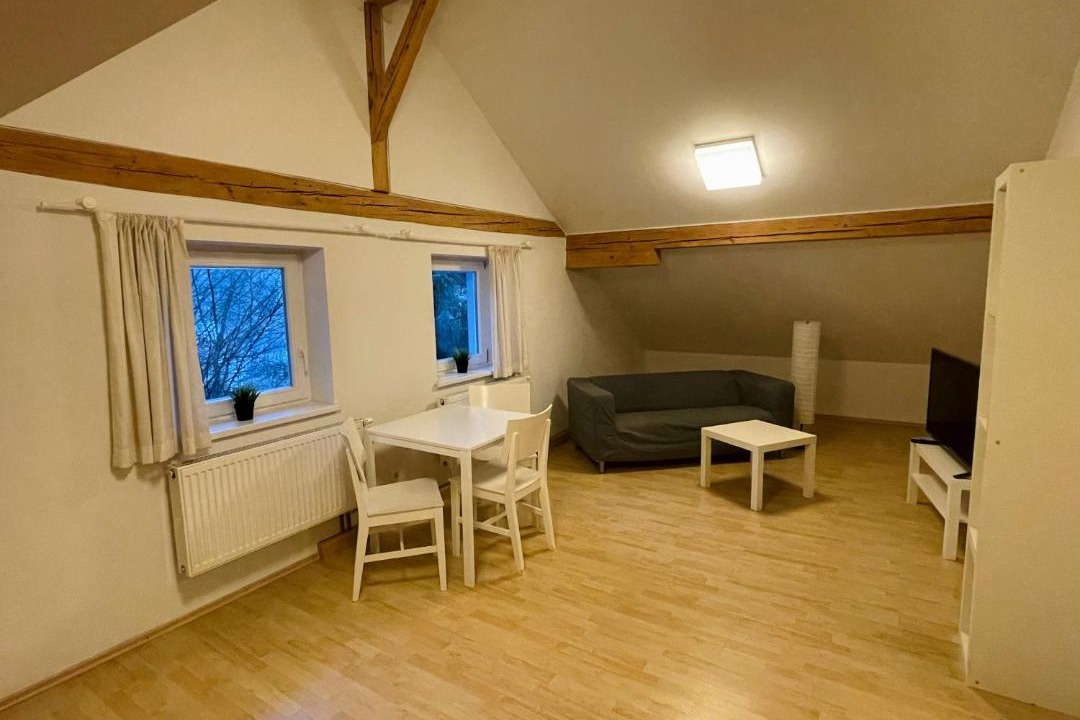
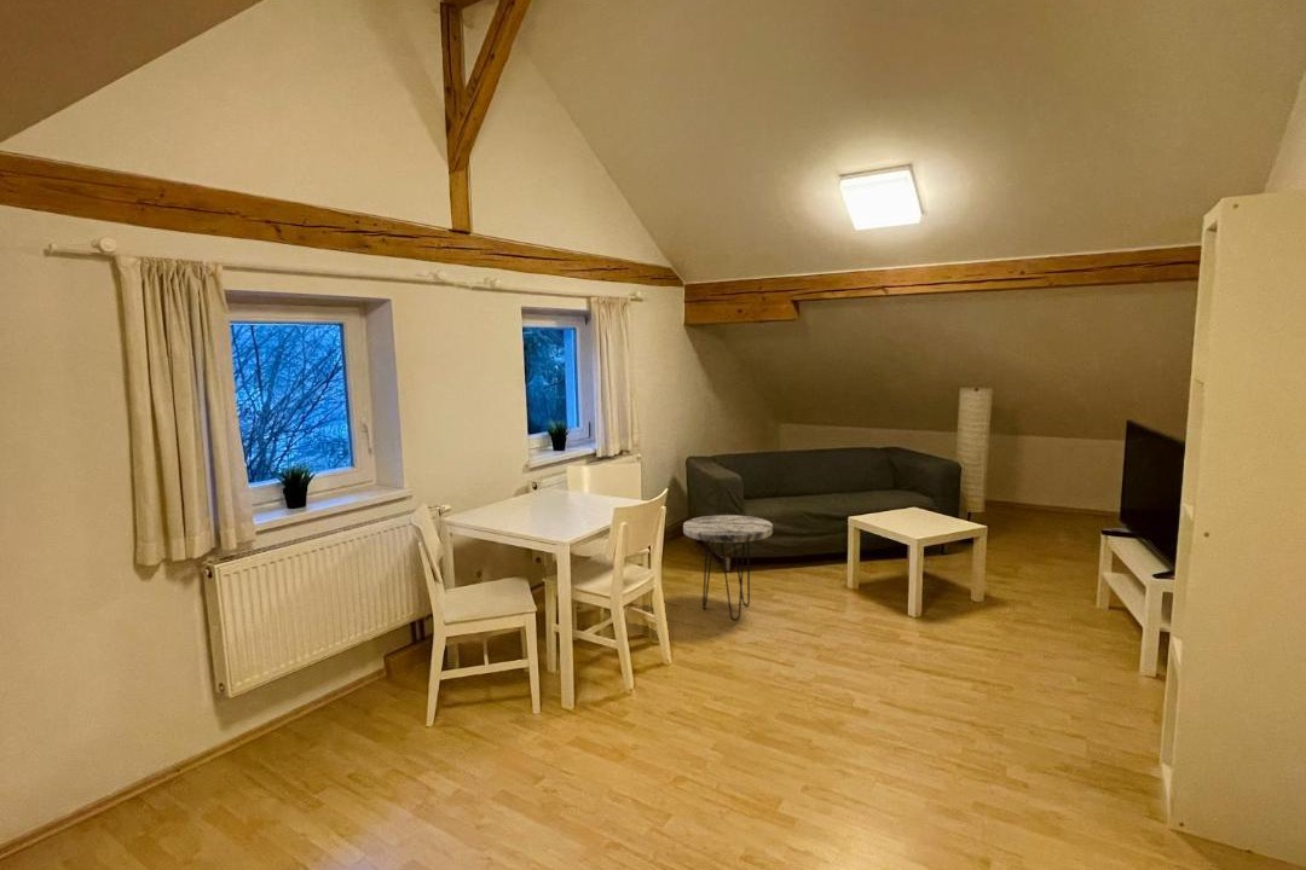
+ side table (724, 568)
